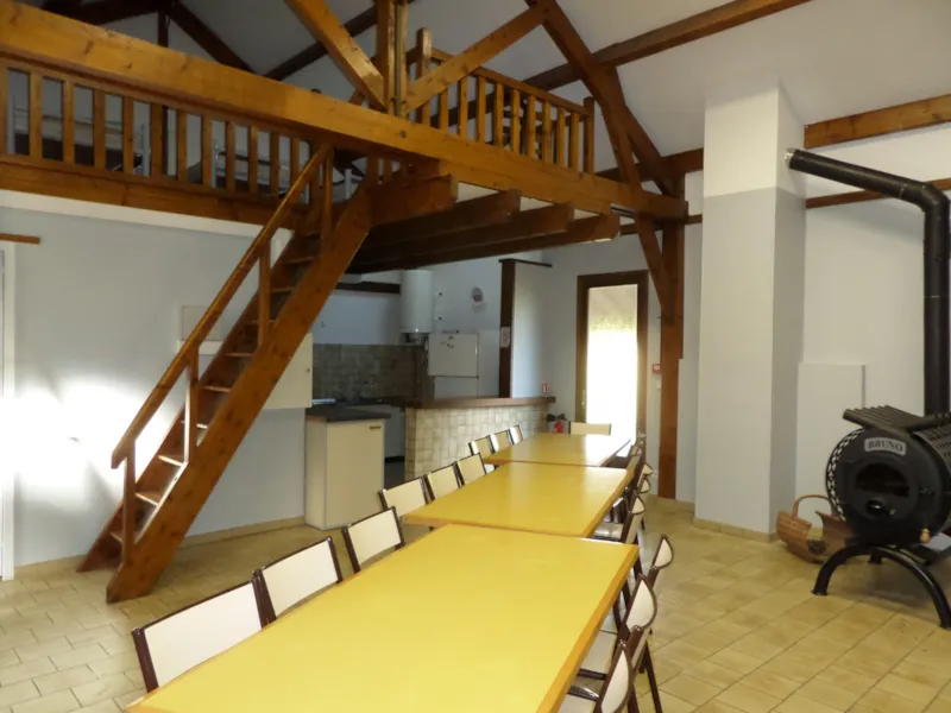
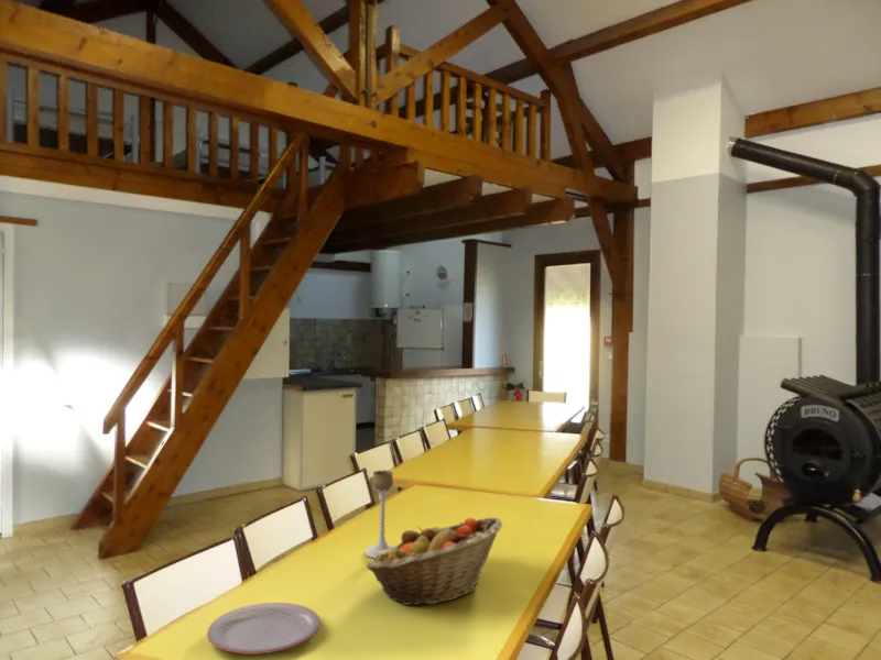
+ candle holder (382, 512)
+ fruit basket (437, 553)
+ plate (264, 629)
